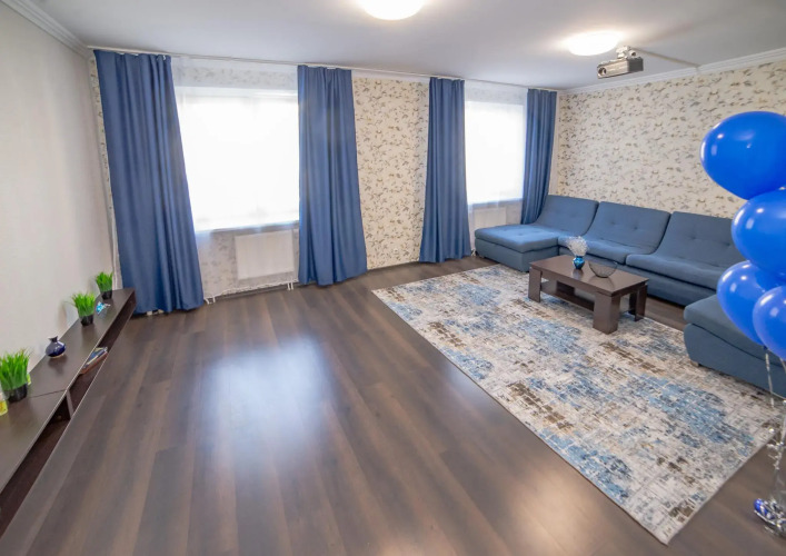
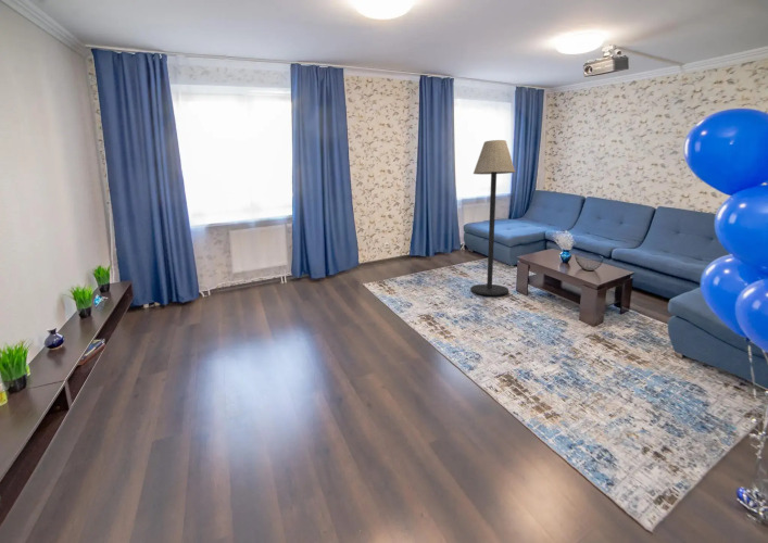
+ floor lamp (492, 218)
